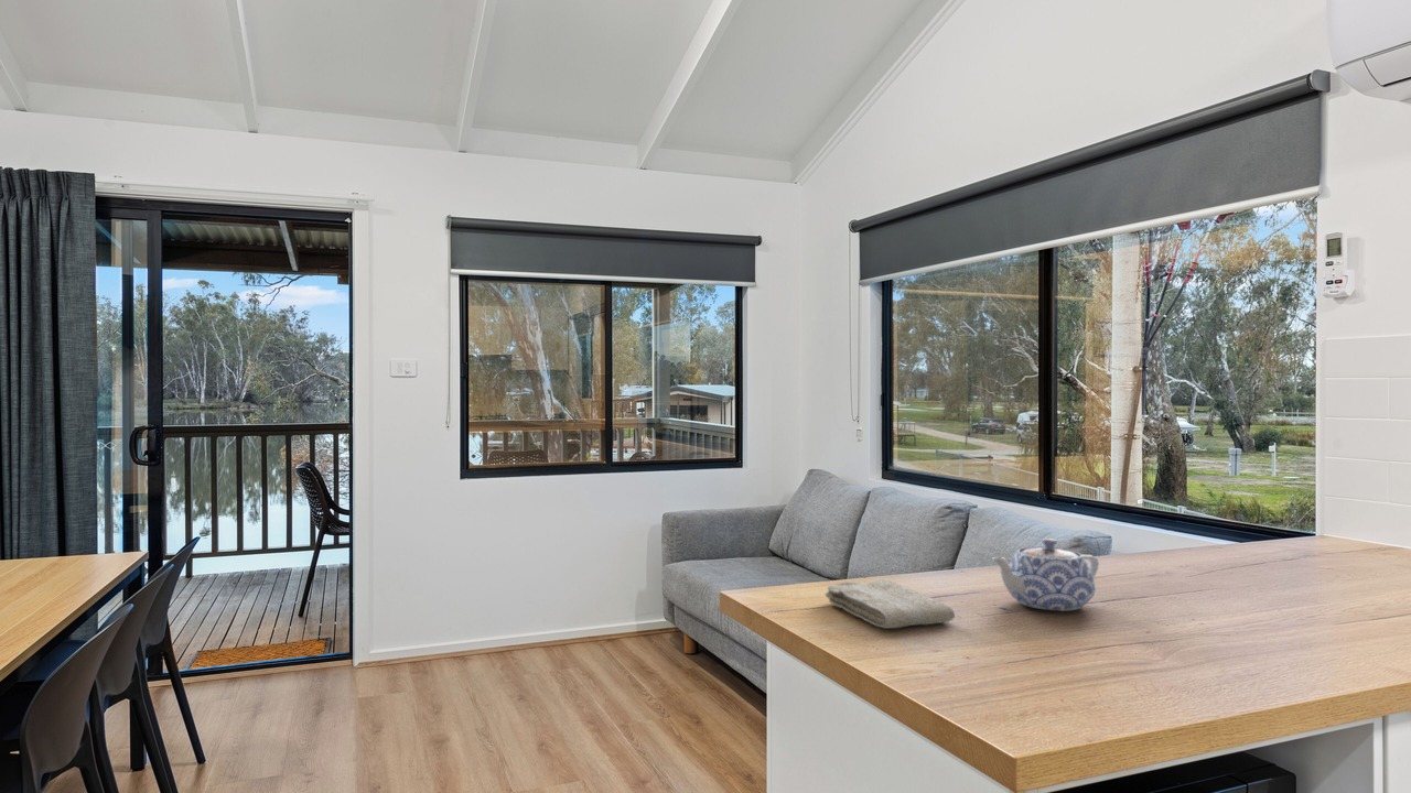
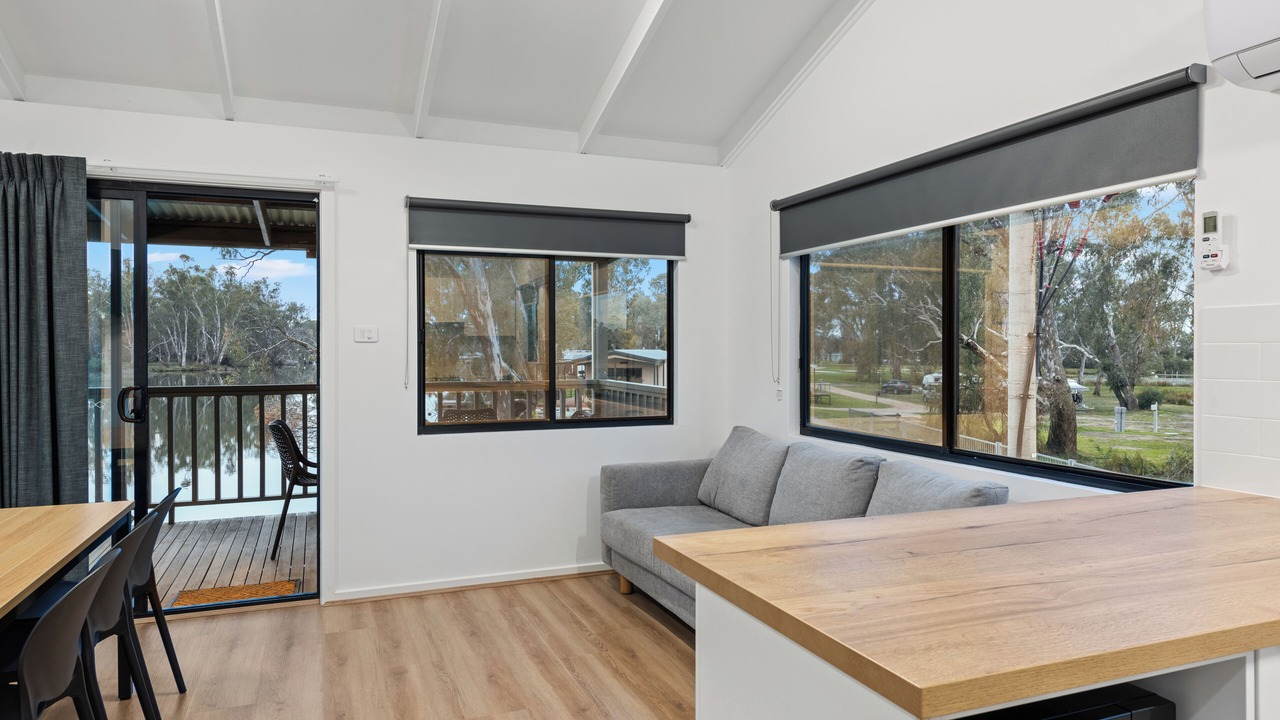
- teapot (1045, 572)
- washcloth (885, 600)
